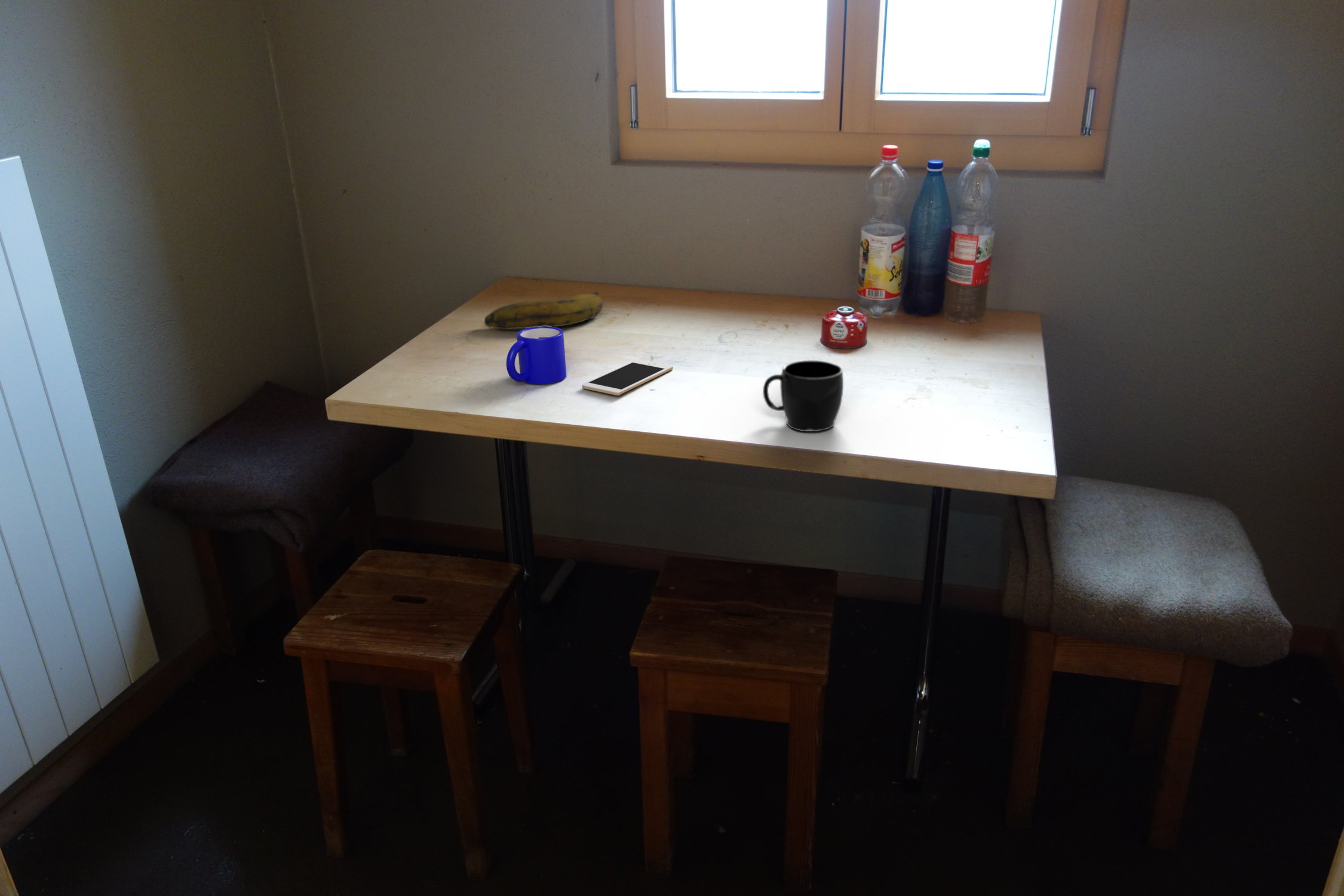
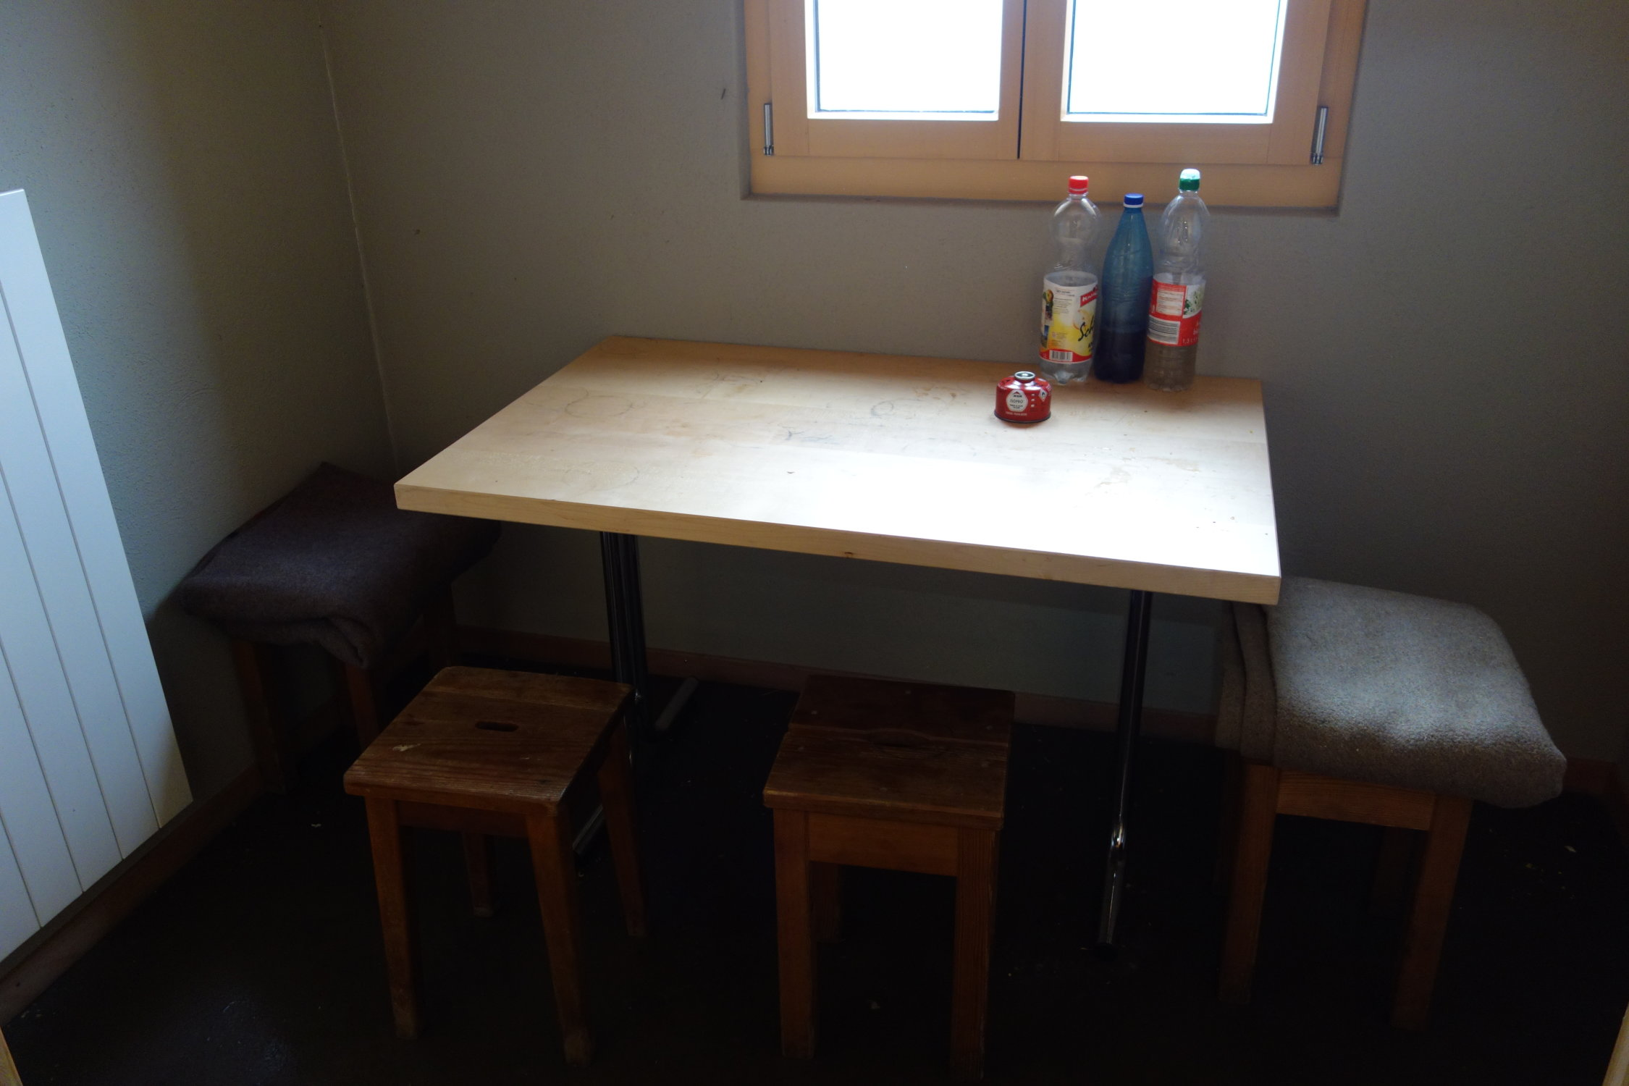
- mug (803, 395)
- banana (545, 305)
- mug (533, 358)
- cell phone (628, 376)
